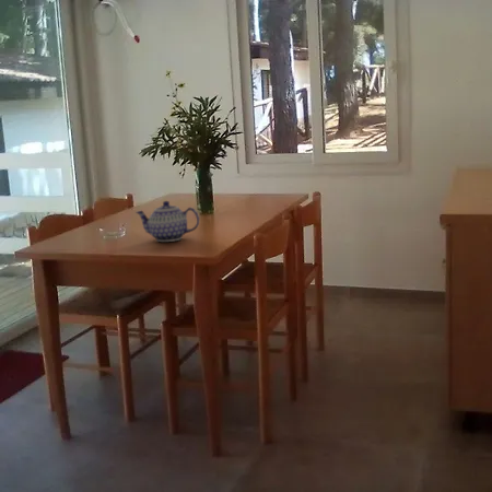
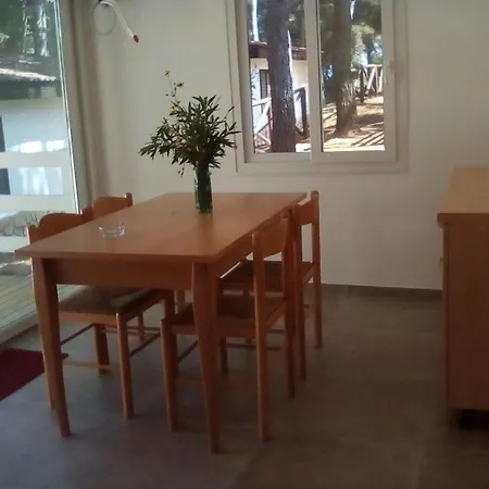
- teapot (167, 220)
